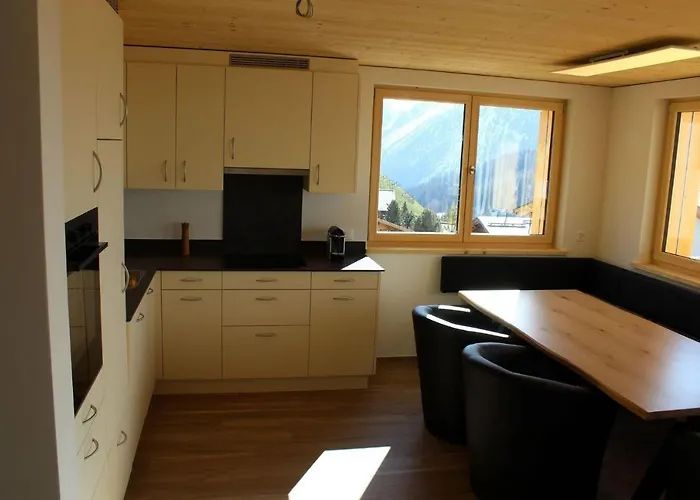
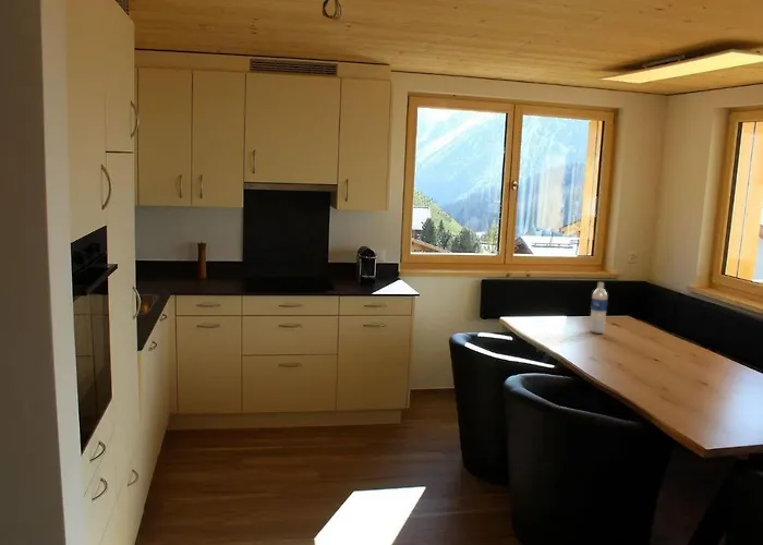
+ water bottle (598, 307)
